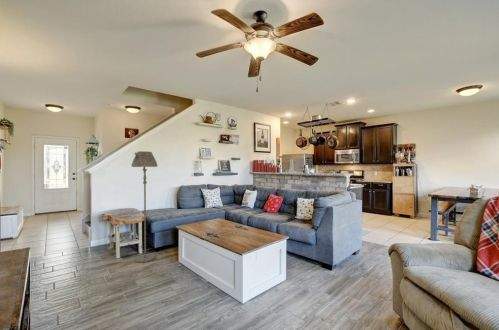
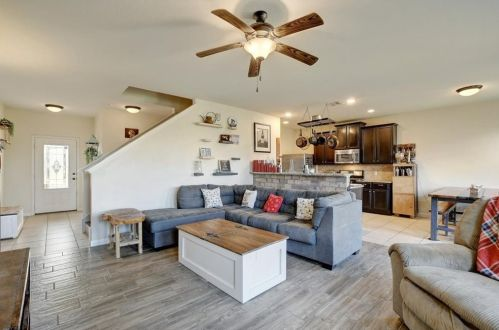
- floor lamp (144, 205)
